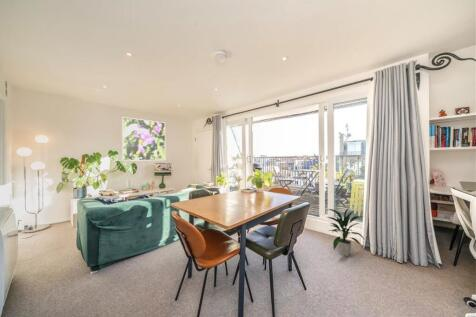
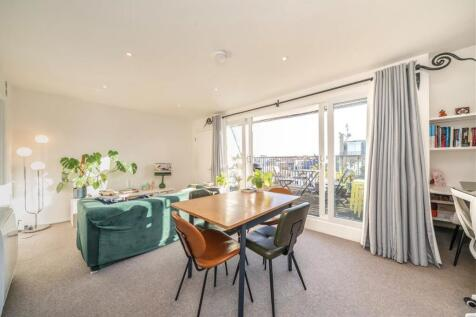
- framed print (145, 140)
- indoor plant (342, 230)
